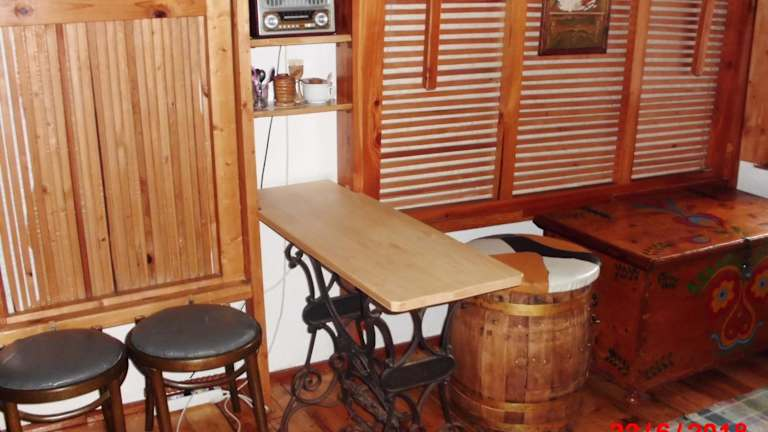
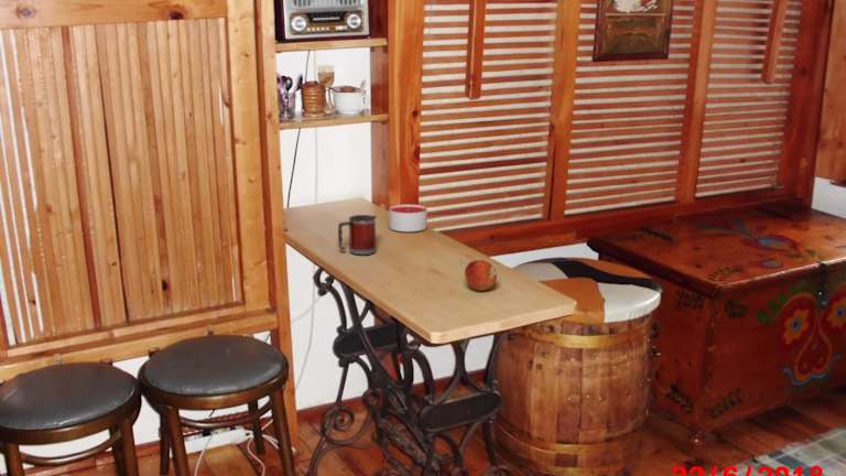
+ fruit (480, 275)
+ mug (358, 235)
+ candle (408, 217)
